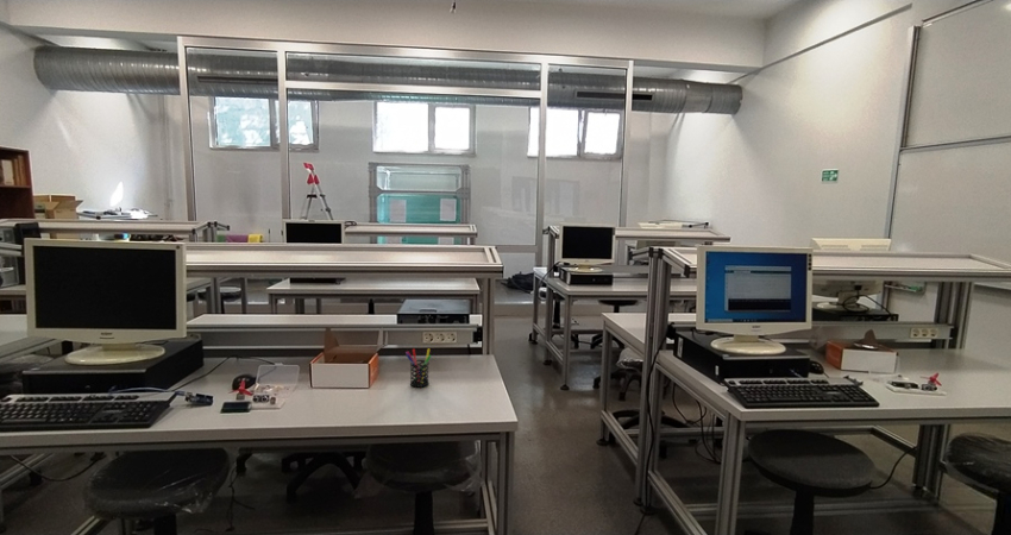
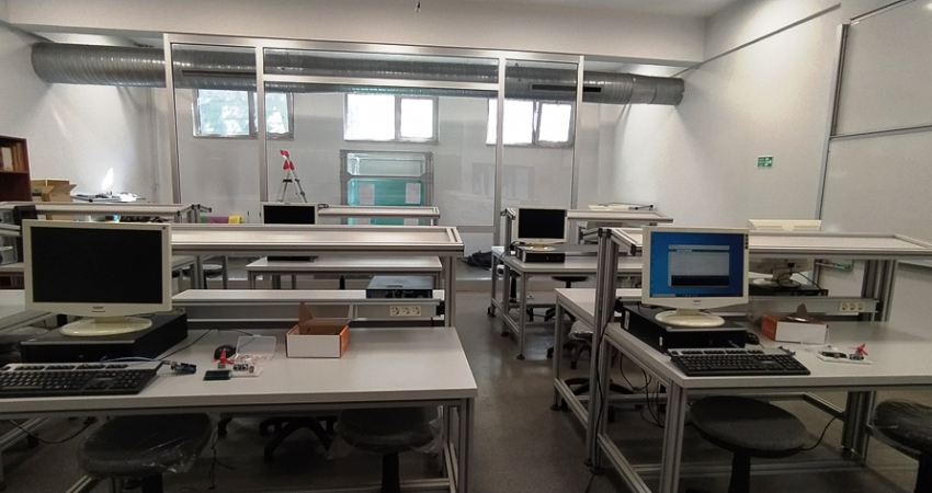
- pen holder (420, 365)
